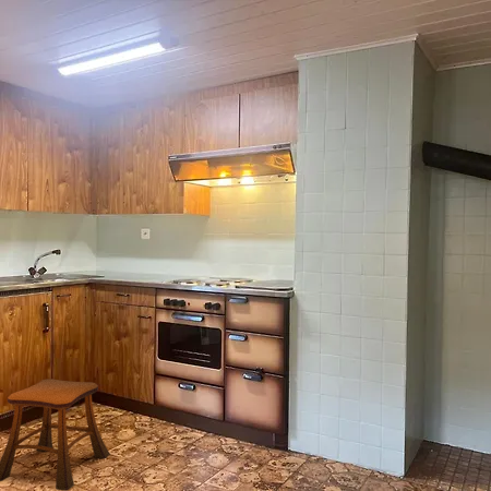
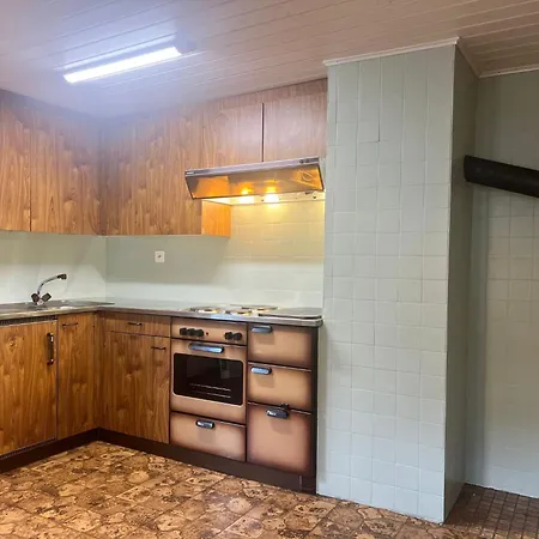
- stool (53, 427)
